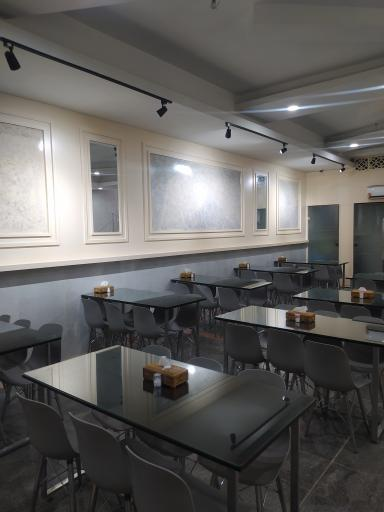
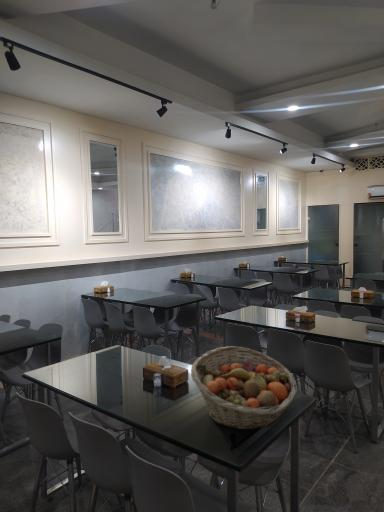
+ fruit basket (244, 384)
